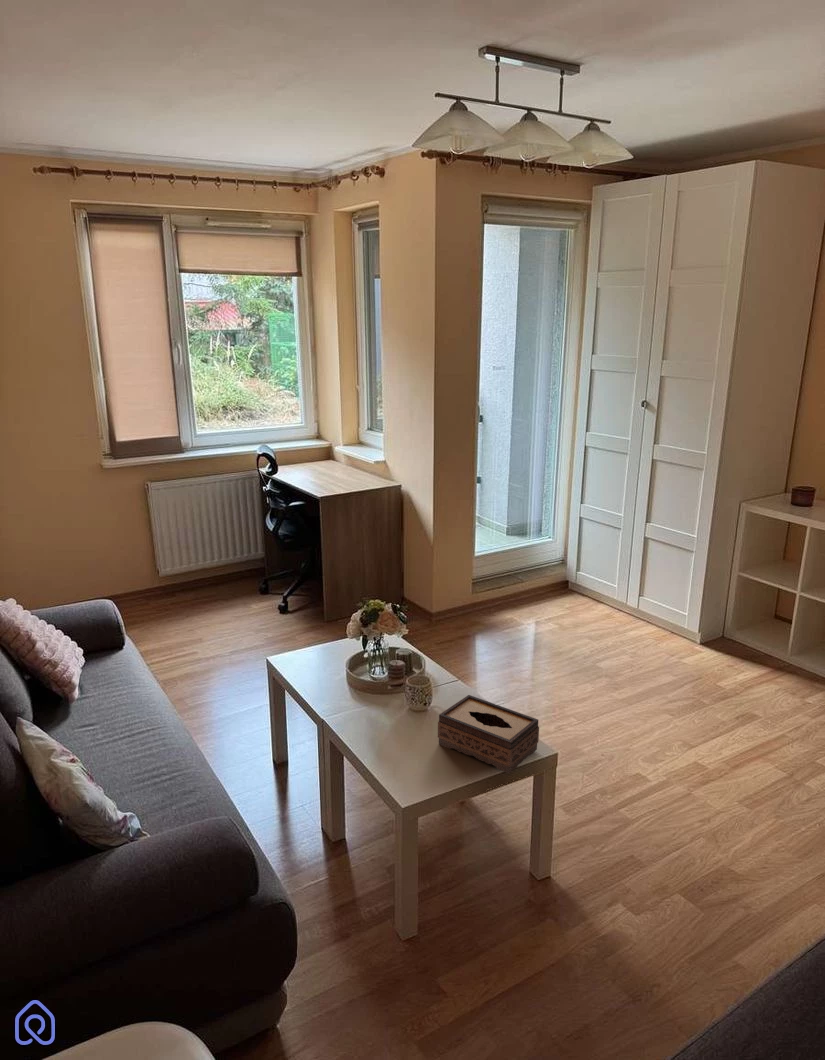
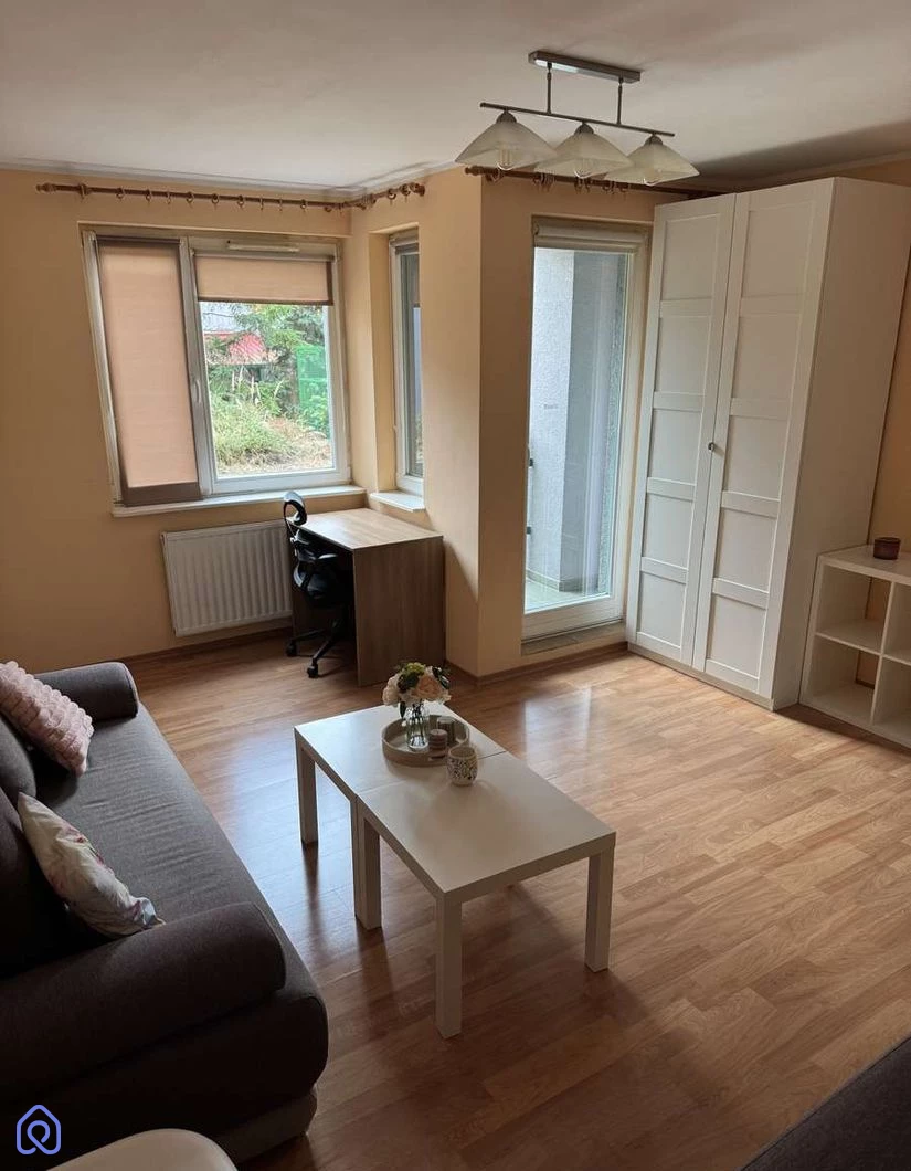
- tissue box (487, 732)
